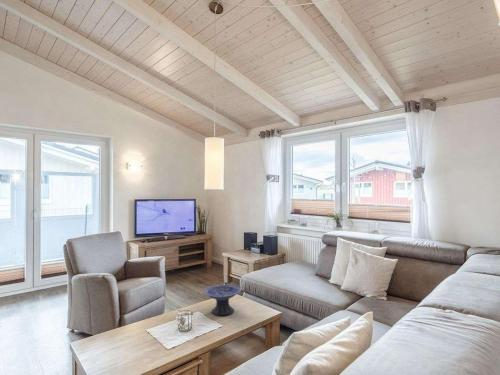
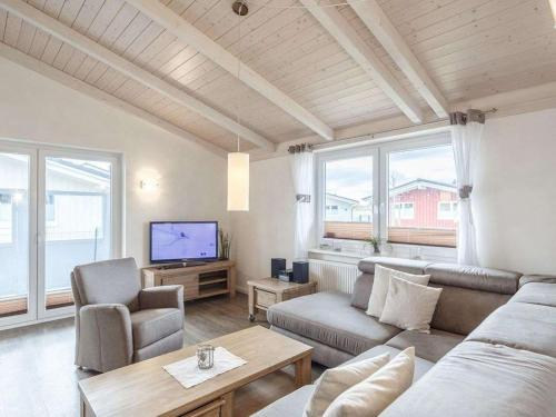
- decorative bowl (222, 300)
